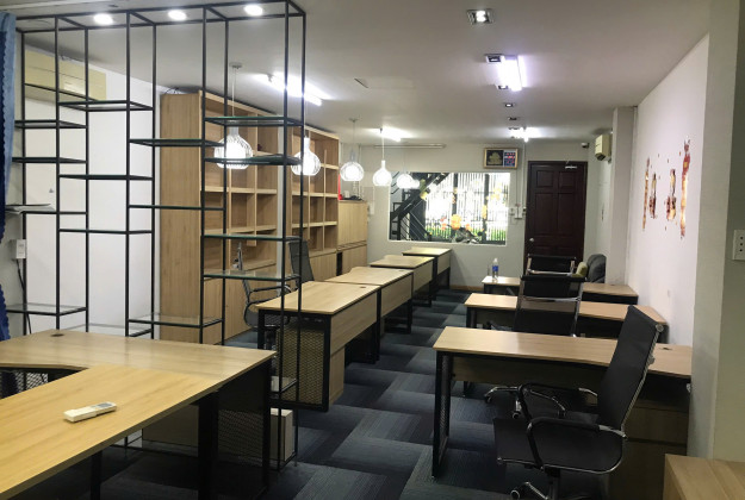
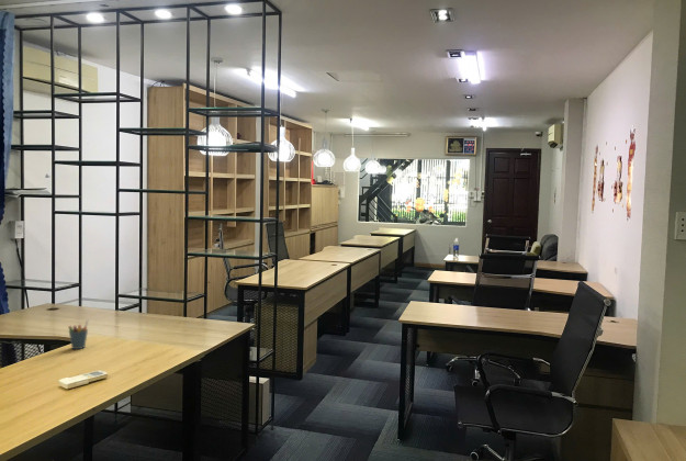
+ pen holder (78, 334)
